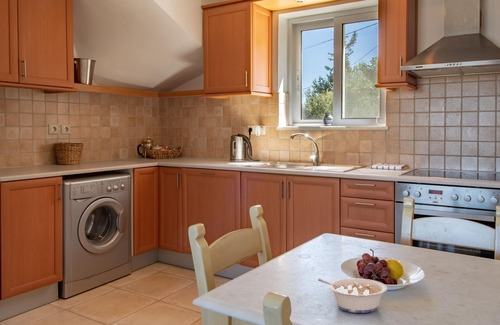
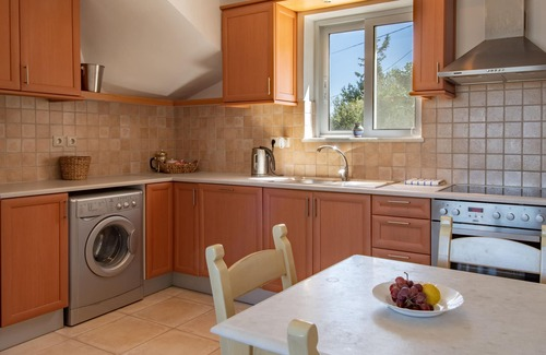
- legume (355, 294)
